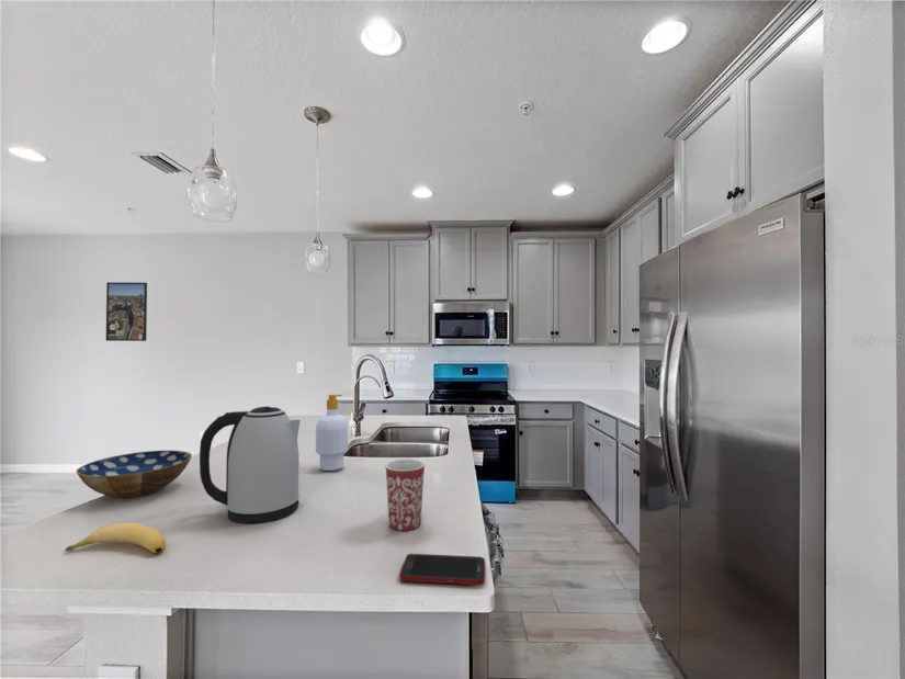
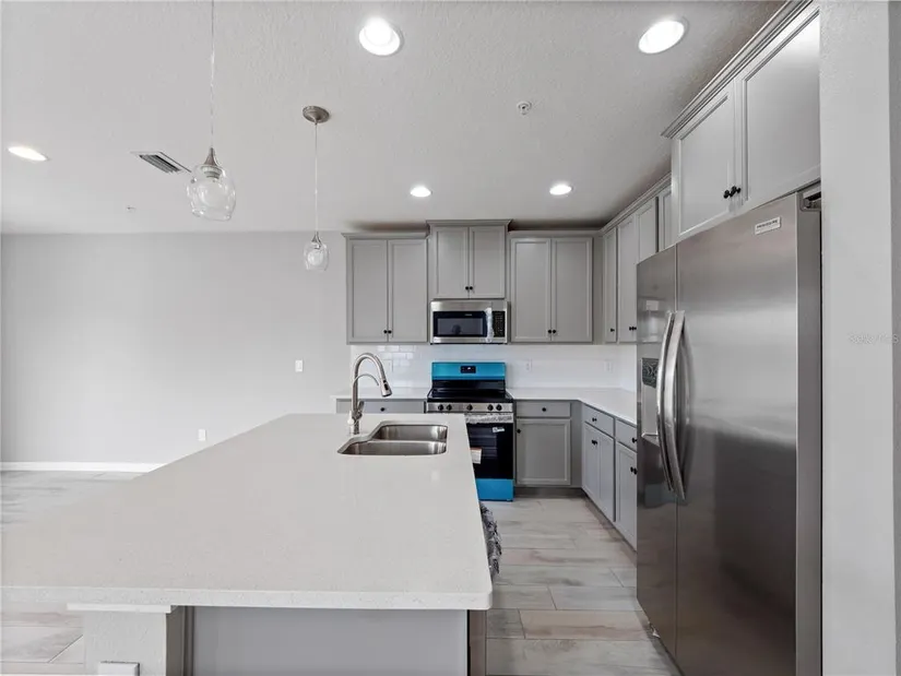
- mug (407, 490)
- soap bottle (331, 431)
- cell phone (443, 568)
- banana (123, 539)
- kettle (250, 459)
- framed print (126, 312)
- bowl (137, 476)
